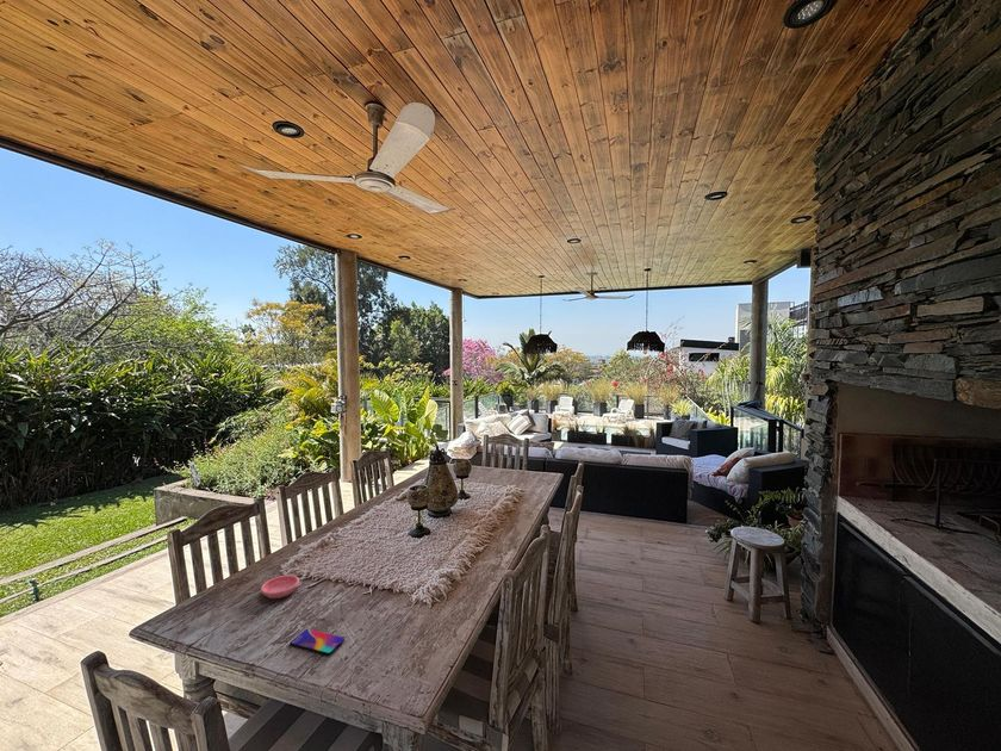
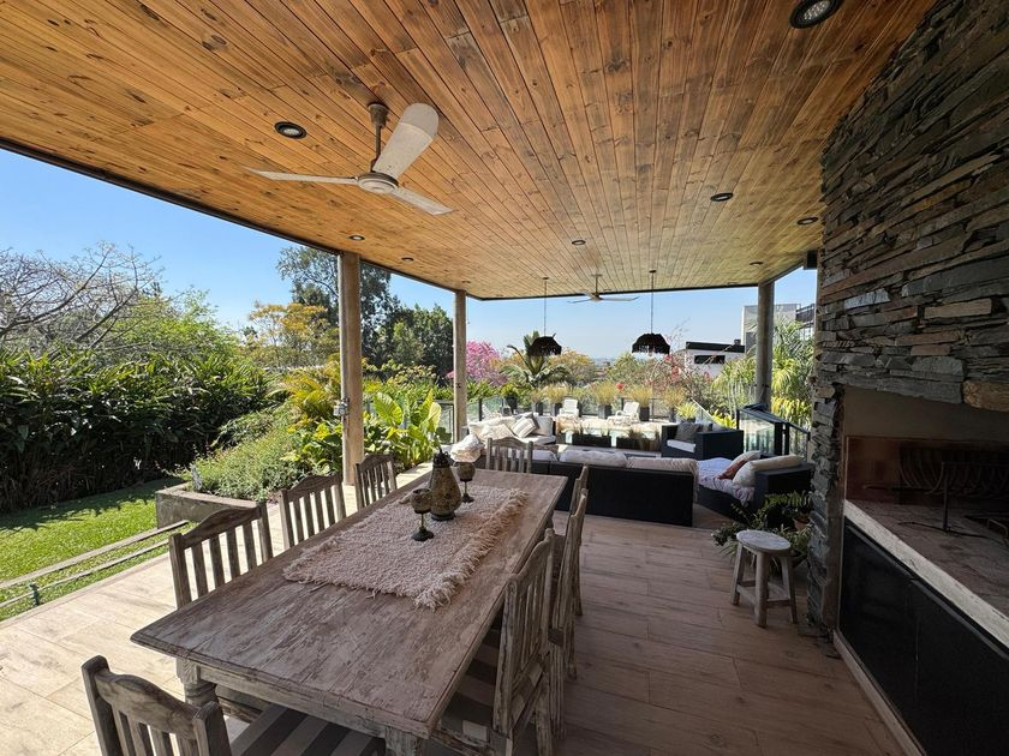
- smartphone (317, 640)
- saucer (280, 586)
